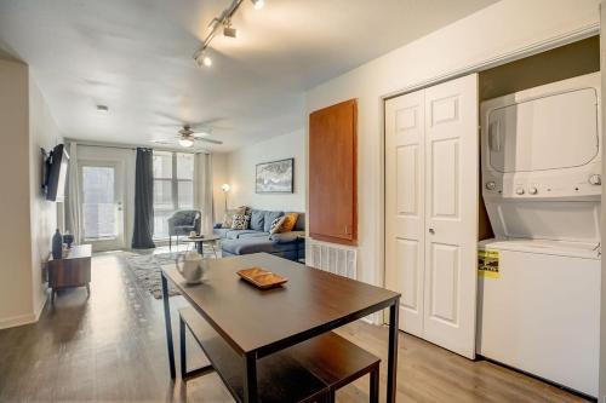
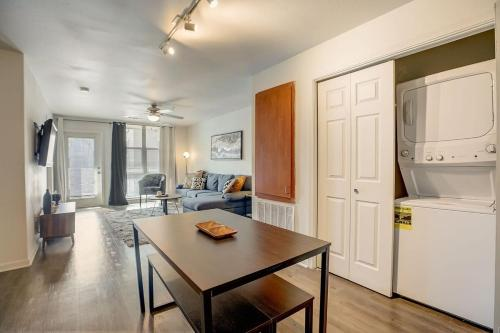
- teapot (194, 264)
